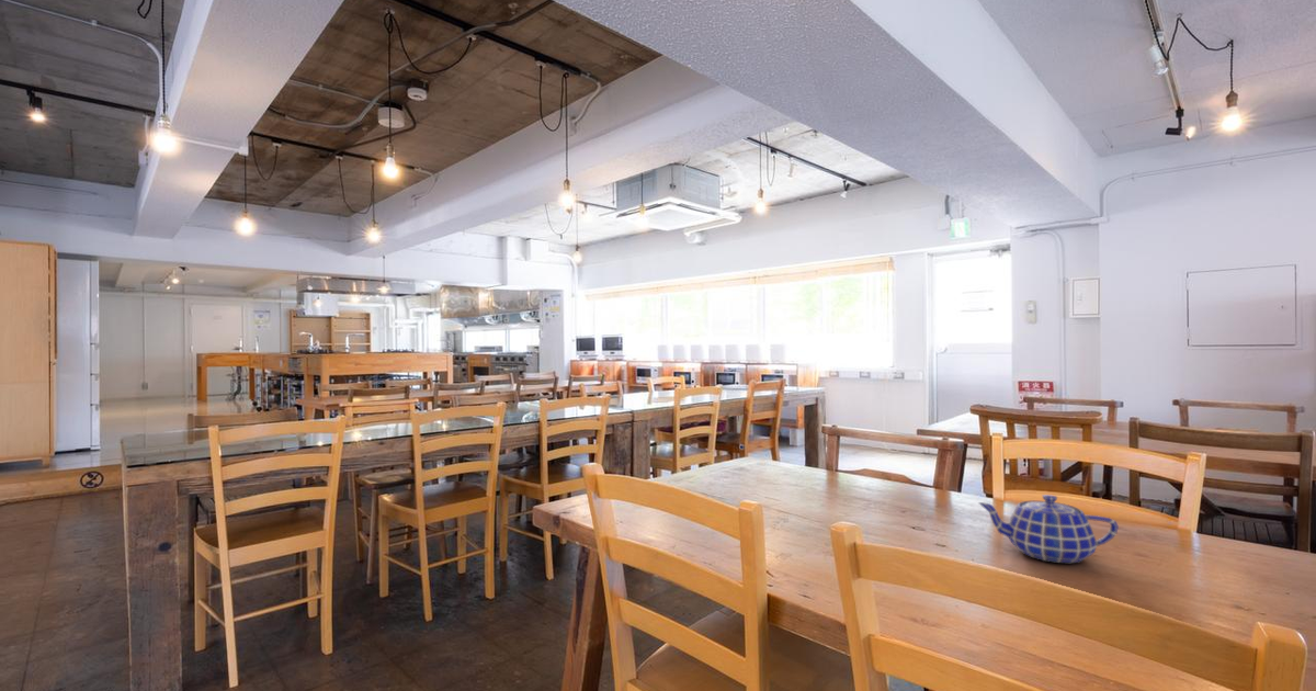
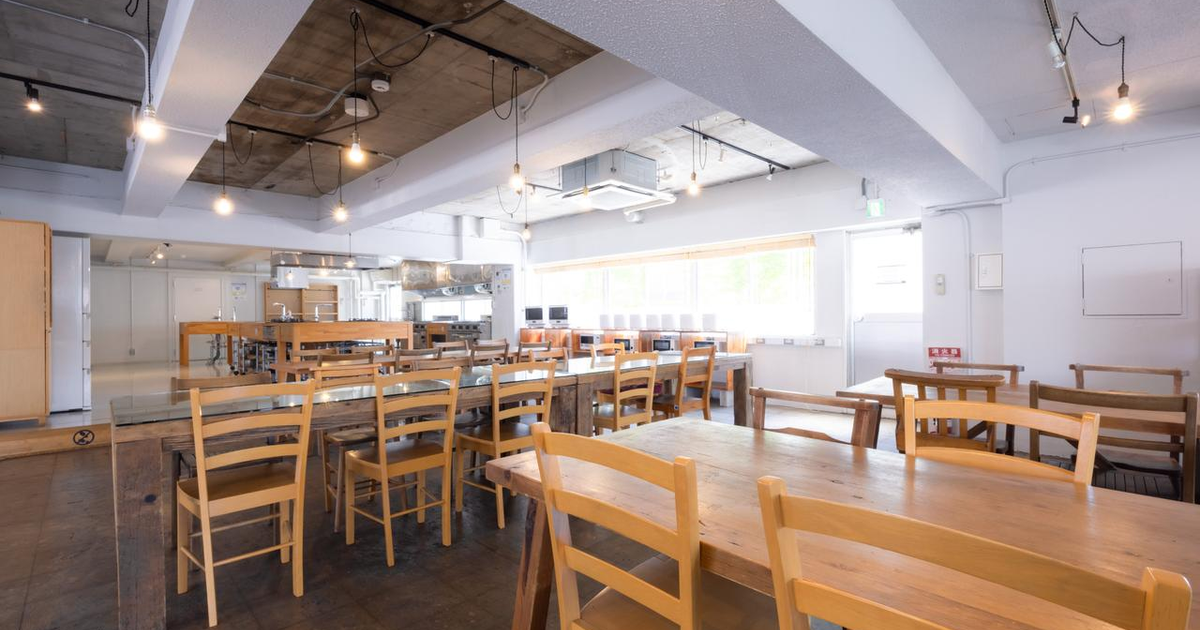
- teapot (1045, 524)
